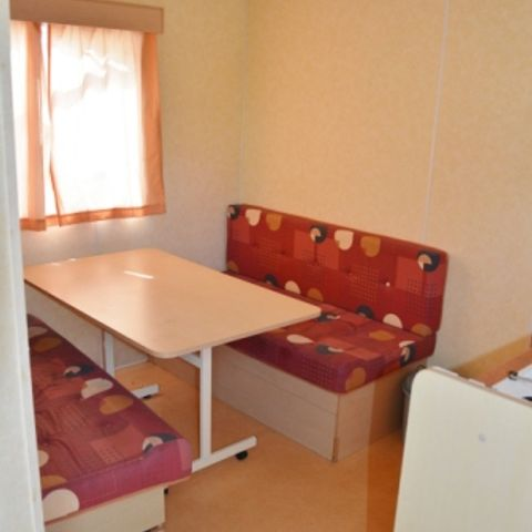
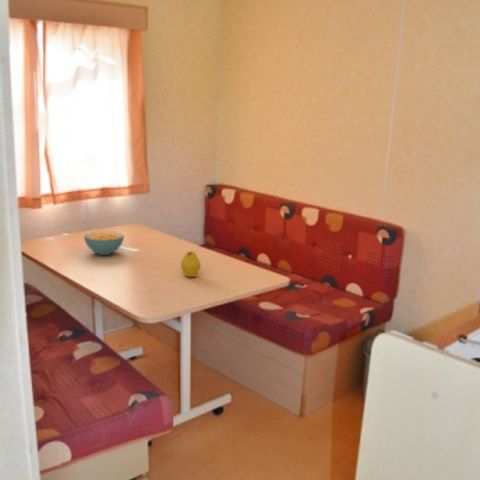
+ cereal bowl (104, 244)
+ fruit (190, 263)
